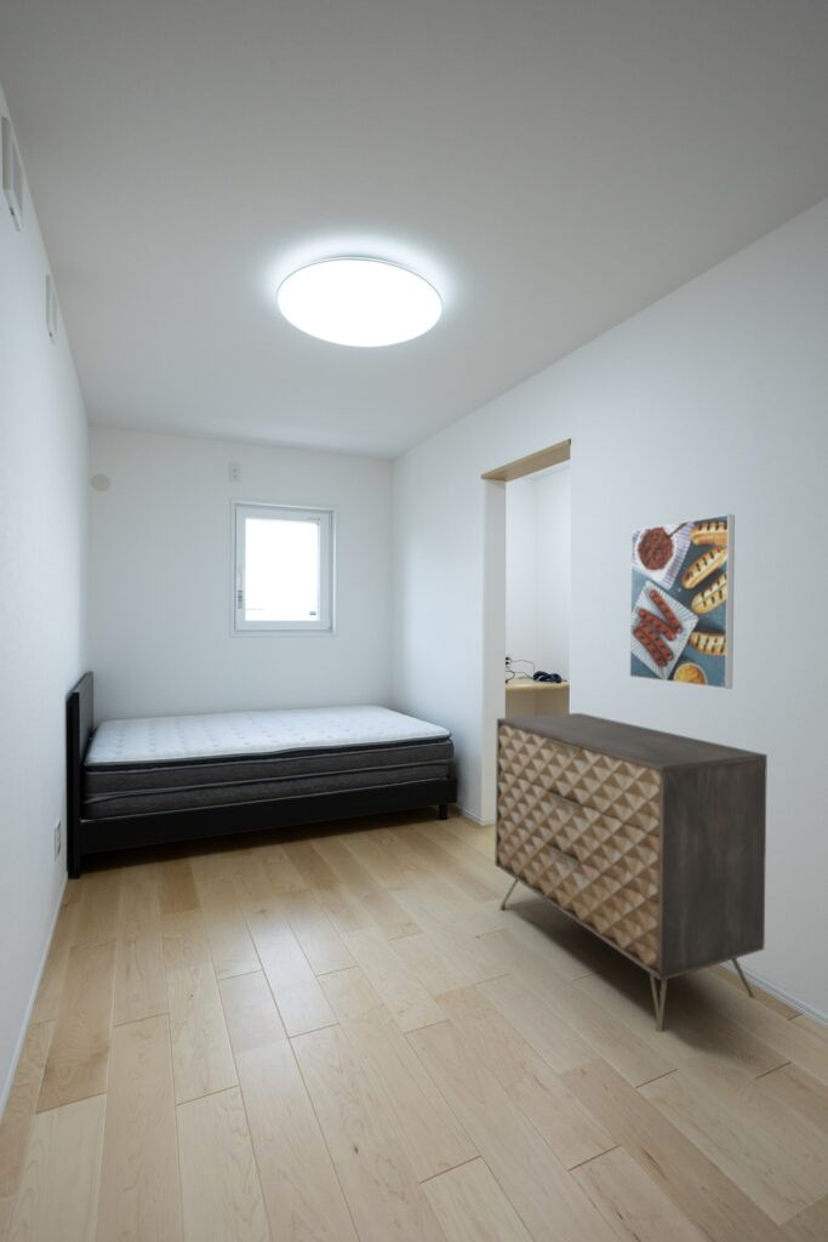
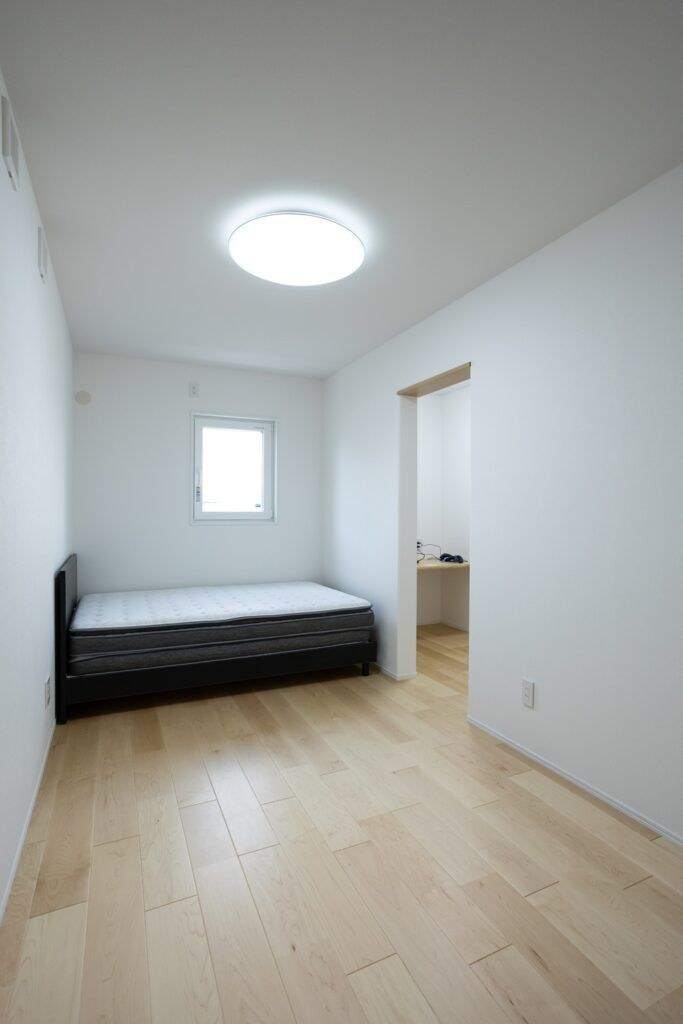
- dresser (610, 841)
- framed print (676, 602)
